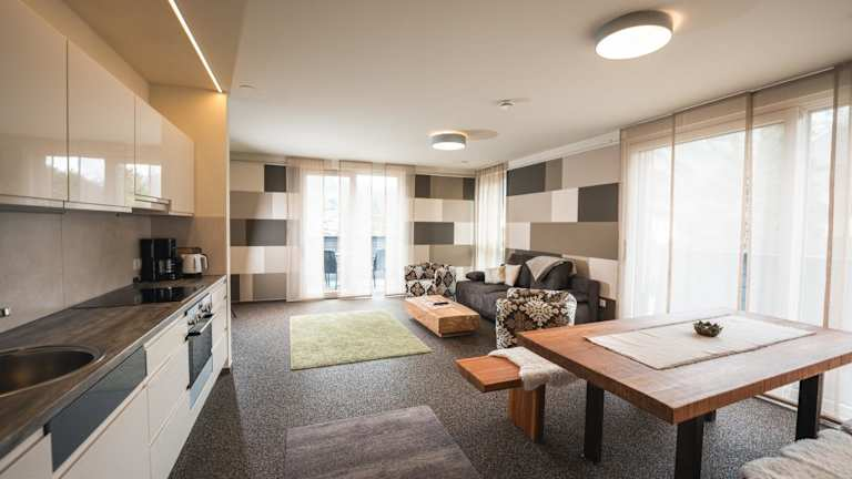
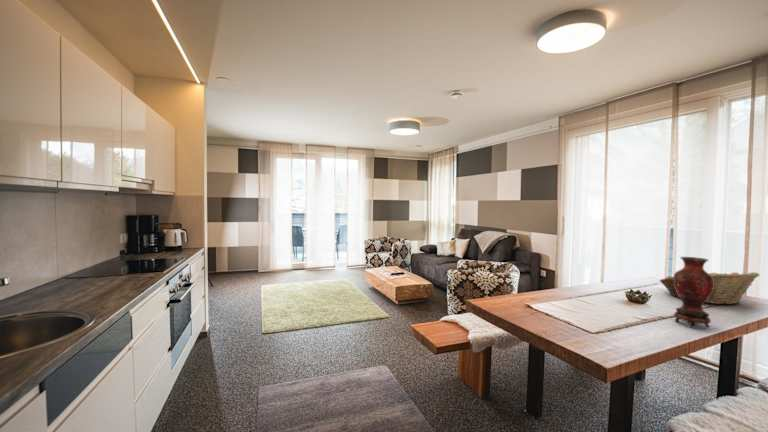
+ vase (692, 291)
+ fruit basket (714, 283)
